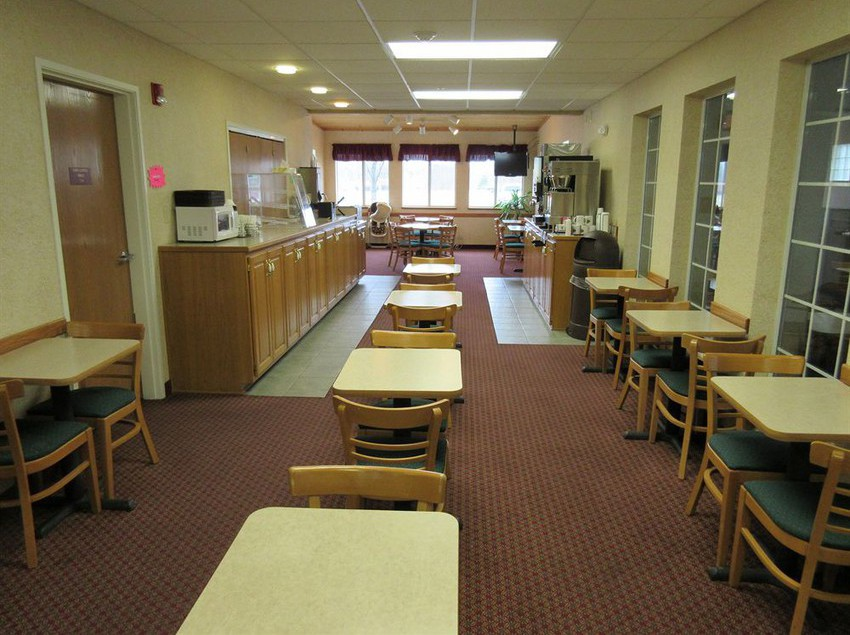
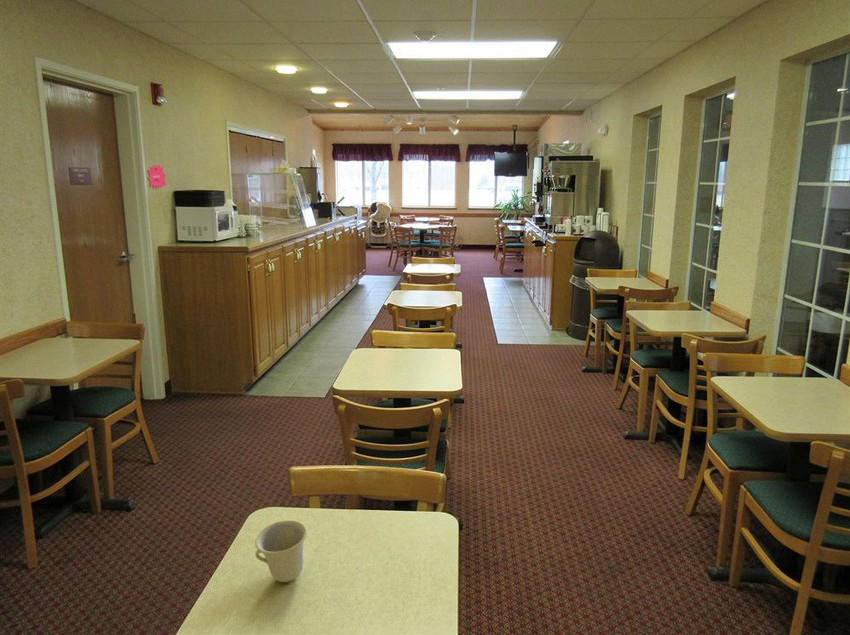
+ cup (282, 556)
